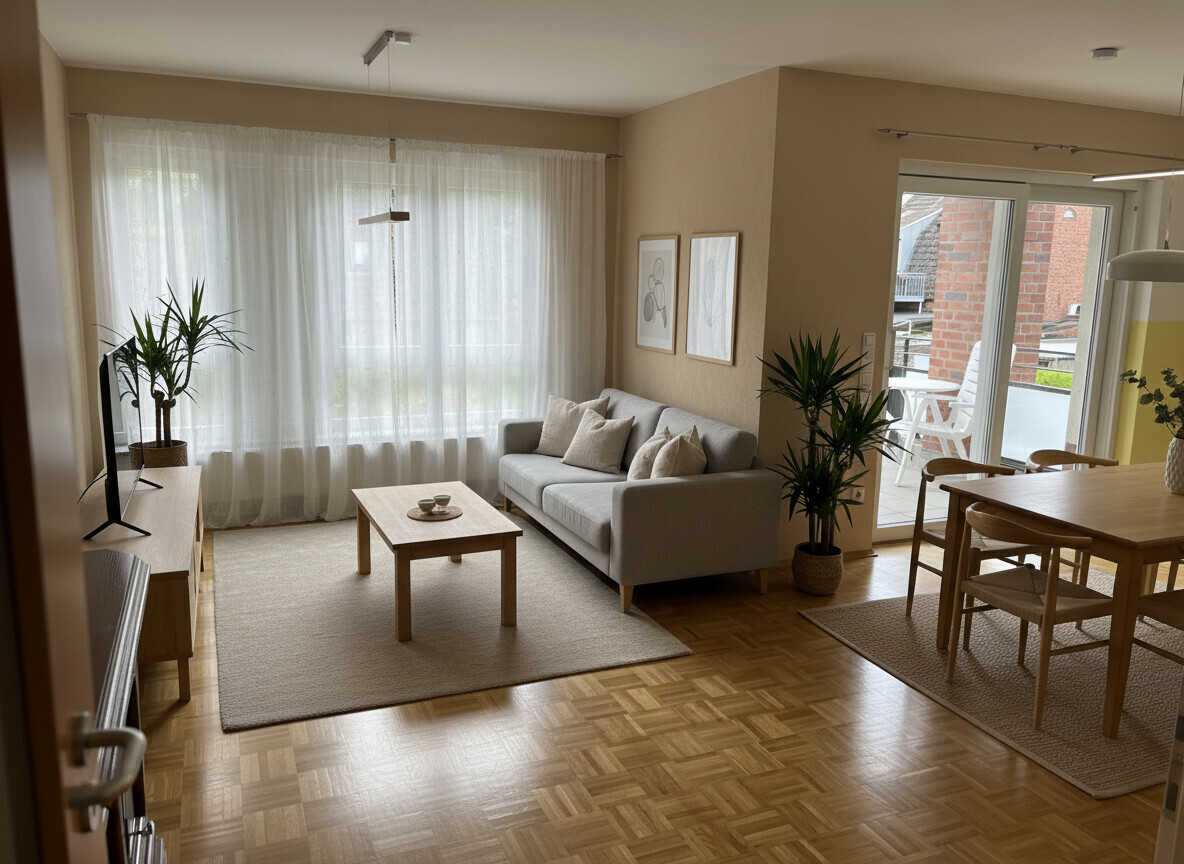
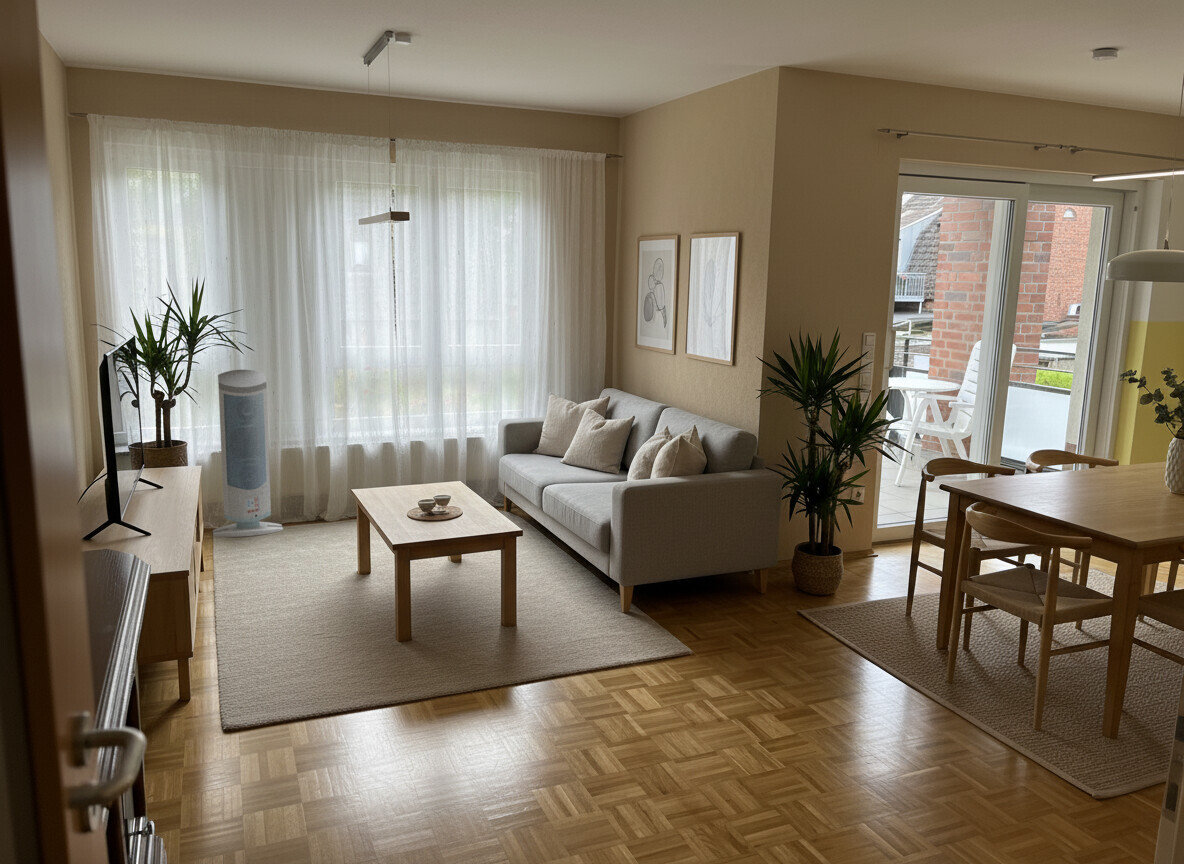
+ air purifier (245, 451)
